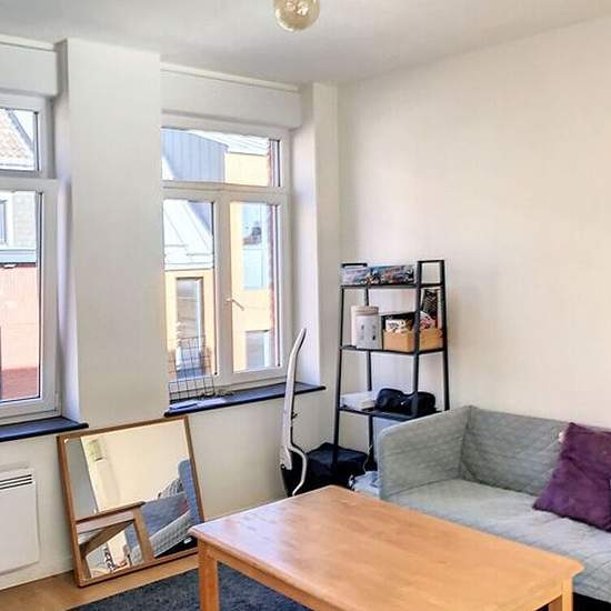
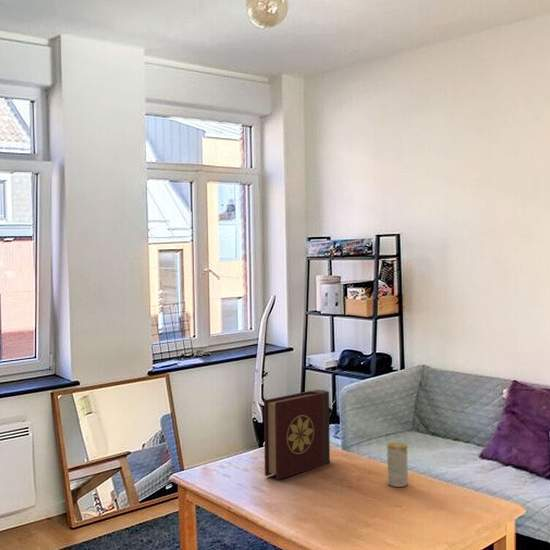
+ book (299, 432)
+ candle (397, 464)
